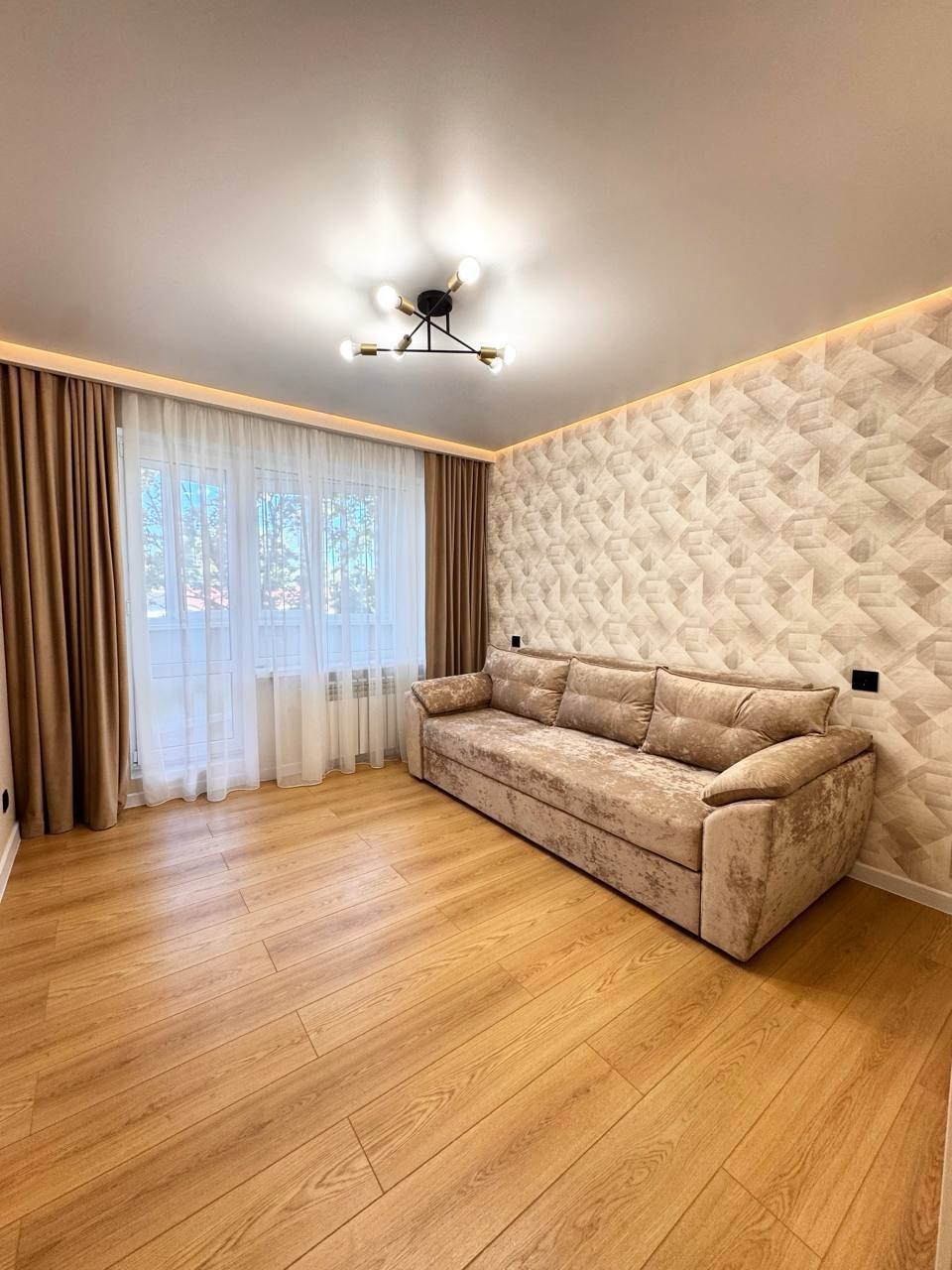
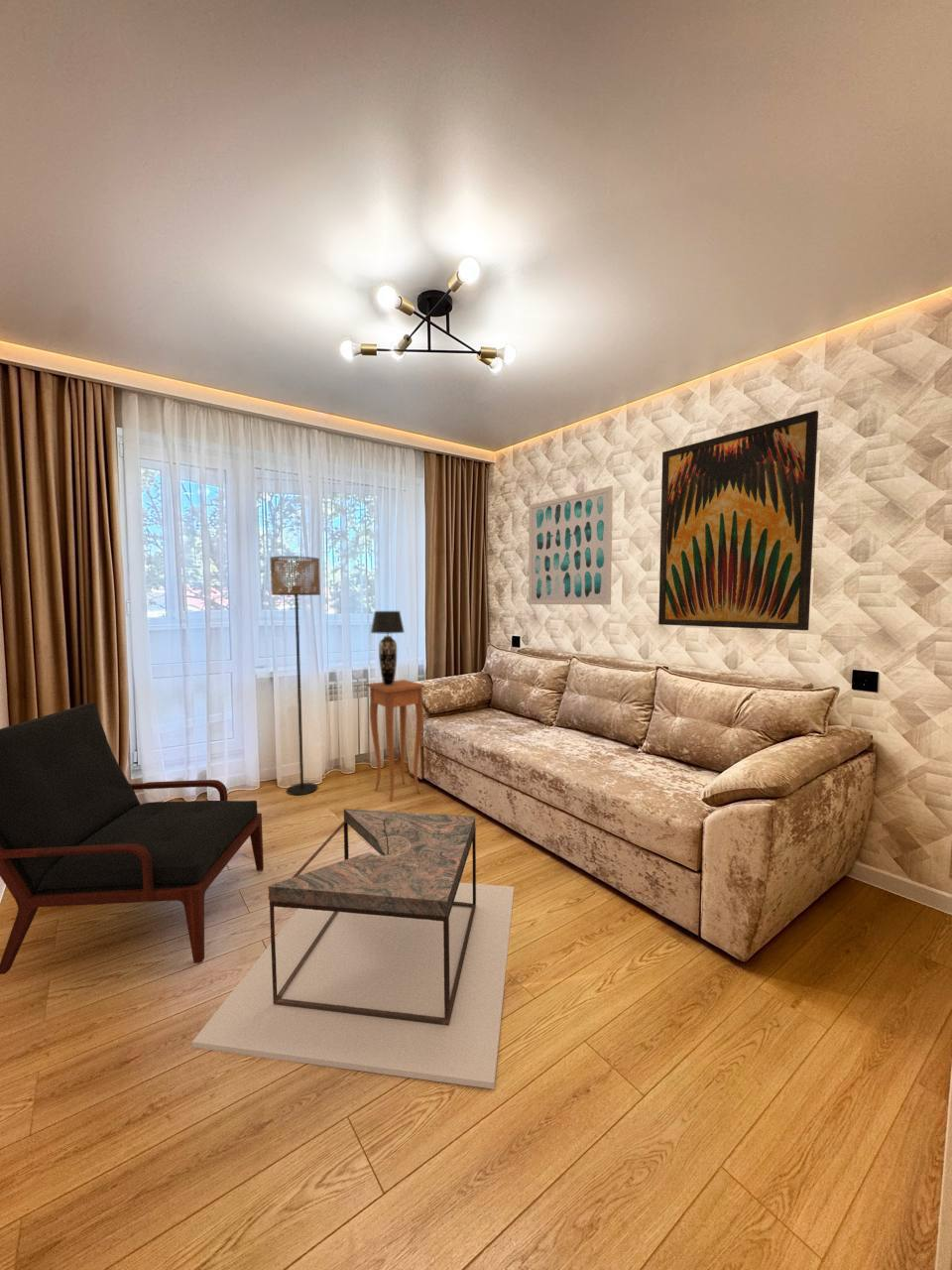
+ coffee table (386, 886)
+ wall art (566, 551)
+ table lamp (388, 647)
+ armchair (131, 815)
+ wall art (728, 532)
+ side table (393, 738)
+ floor lamp (298, 676)
